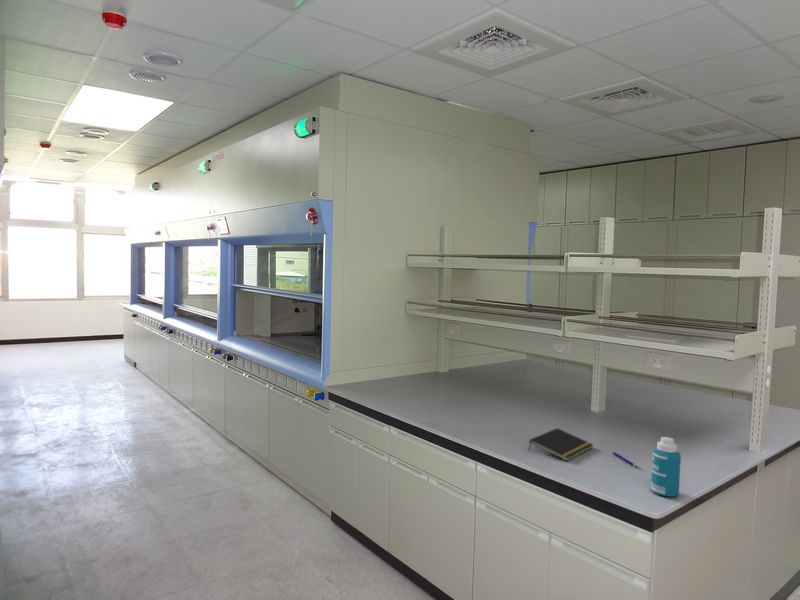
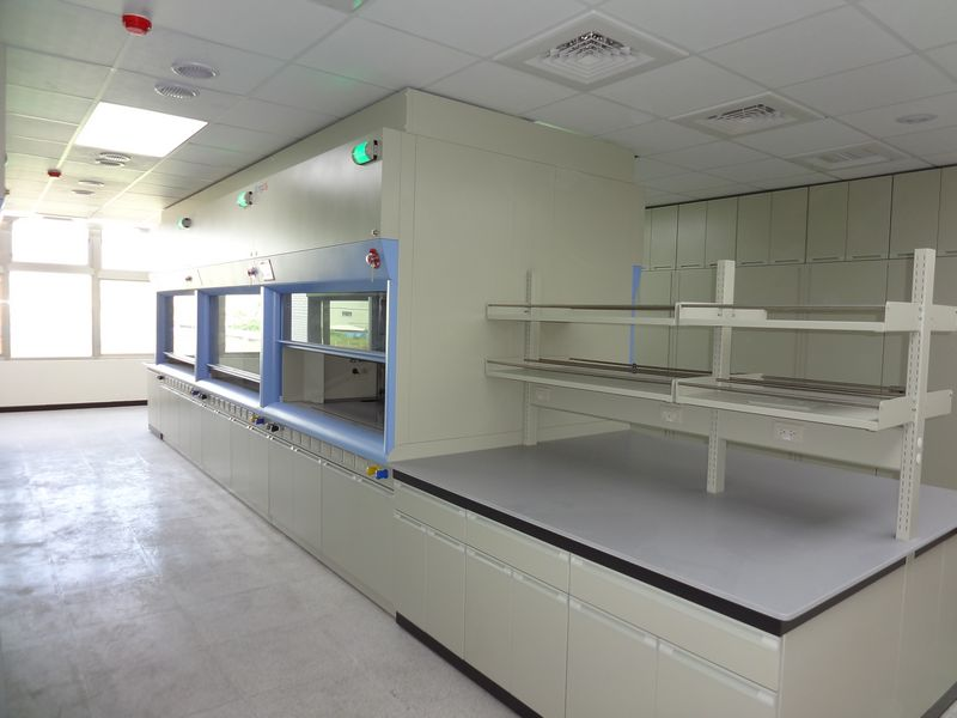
- pen (624, 459)
- notepad (561, 443)
- bottle (666, 465)
